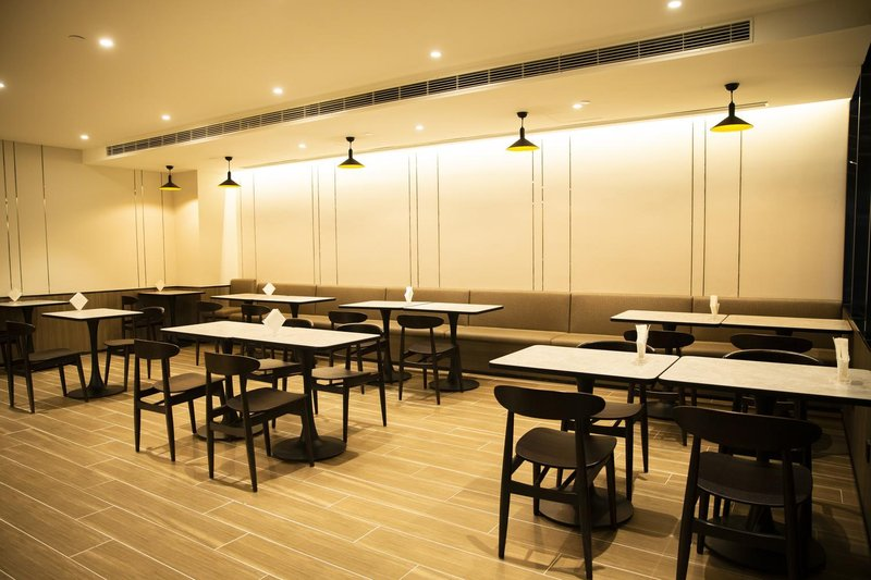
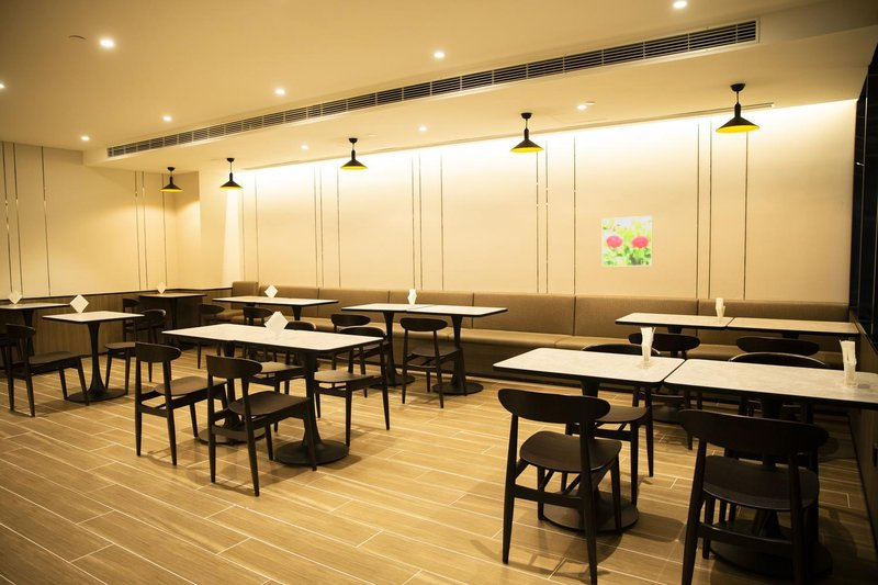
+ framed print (627, 241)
